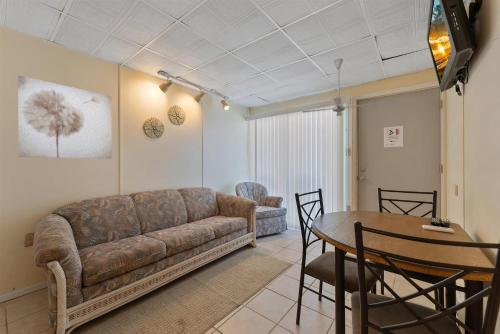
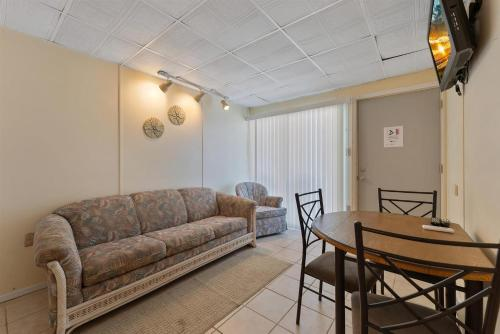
- ceiling fan (338, 85)
- wall art (70, 122)
